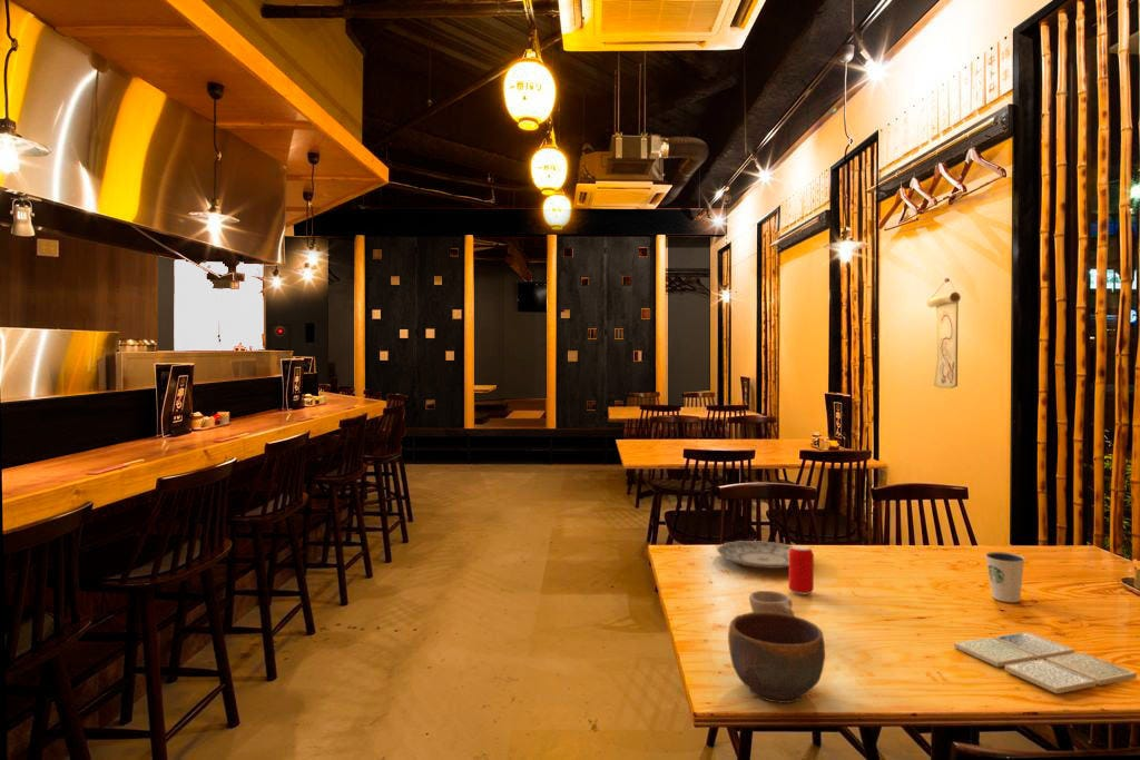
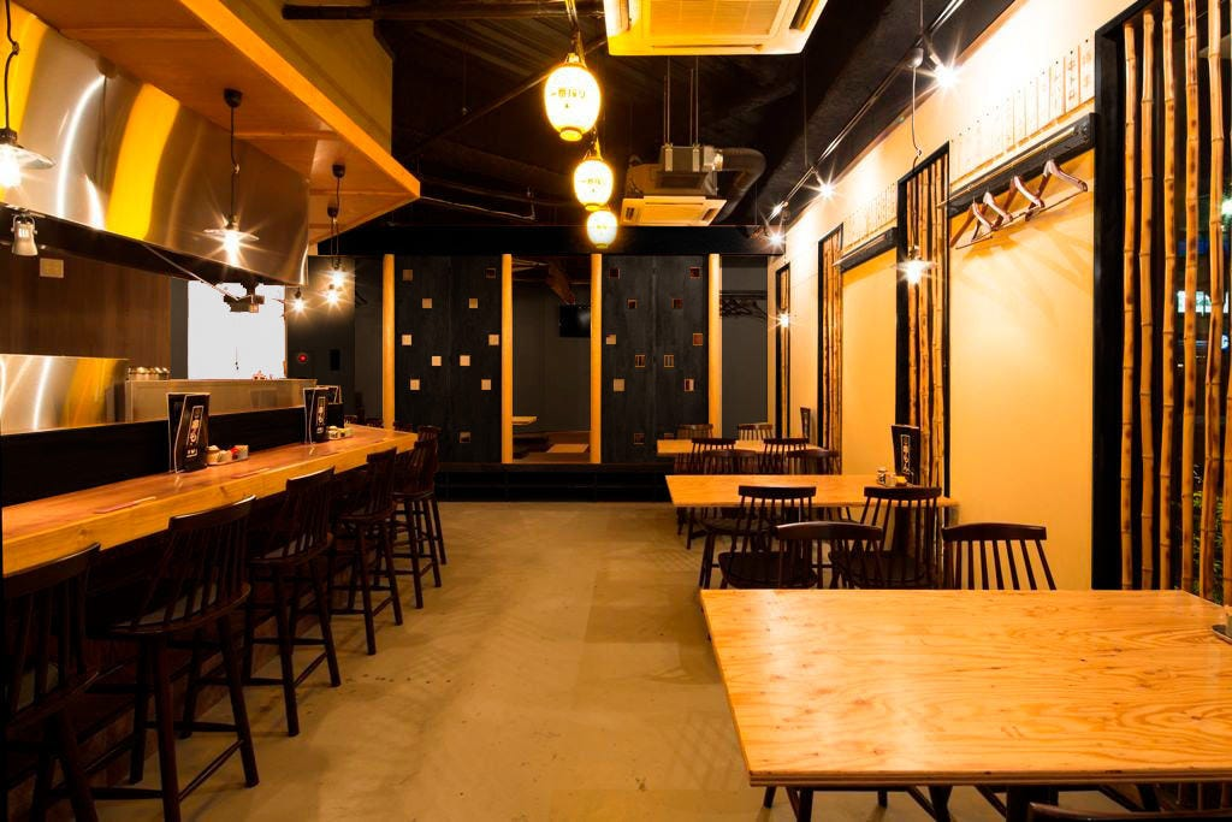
- beverage can (800, 570)
- cup (775, 612)
- drink coaster (1040, 659)
- wall scroll (943, 333)
- plate (763, 556)
- dixie cup (1004, 576)
- bowl (775, 658)
